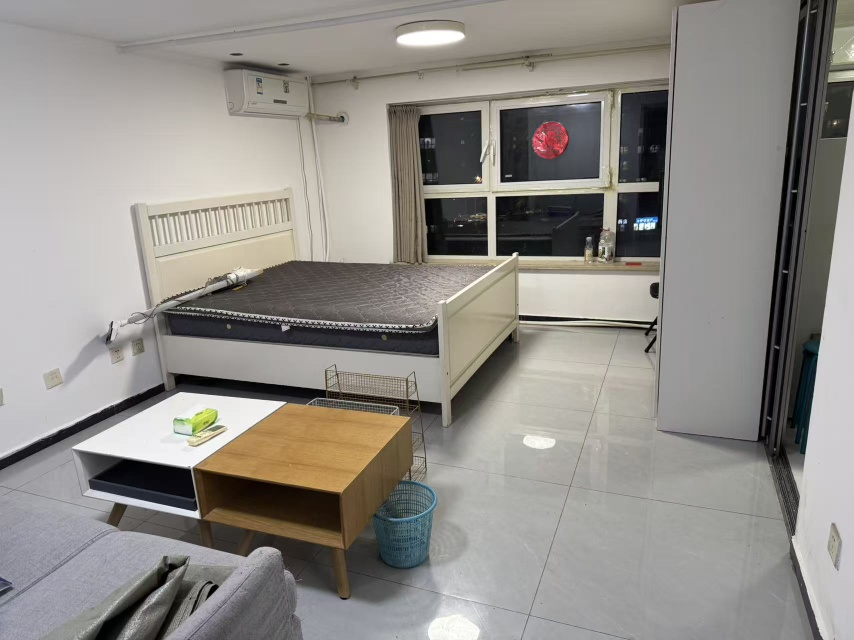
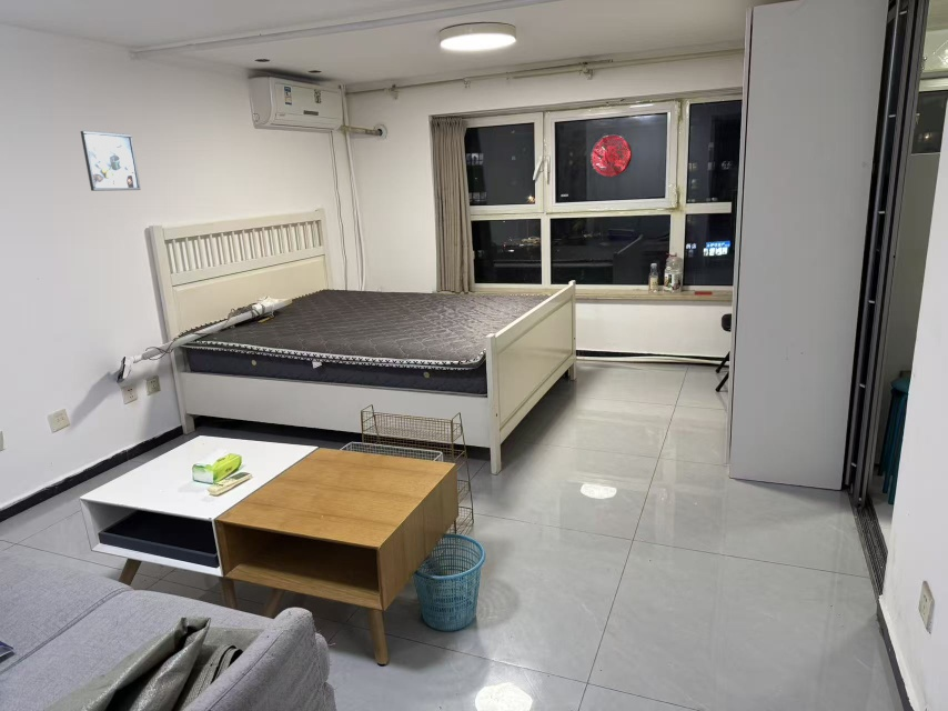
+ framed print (111, 161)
